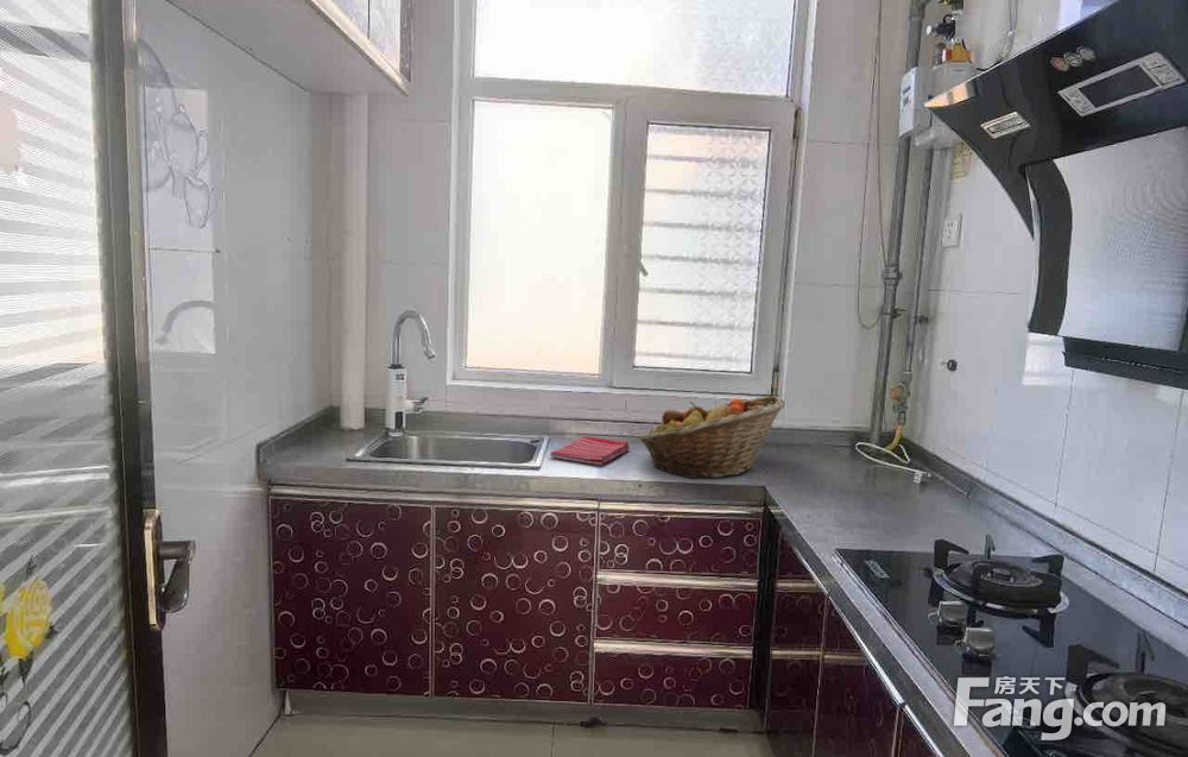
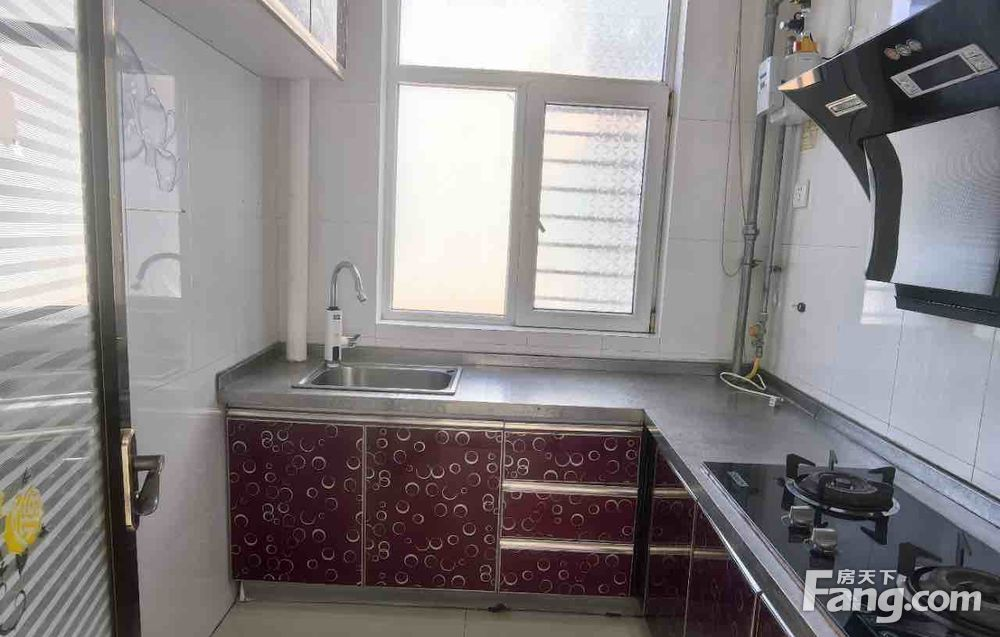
- dish towel (590, 449)
- fruit basket (712, 430)
